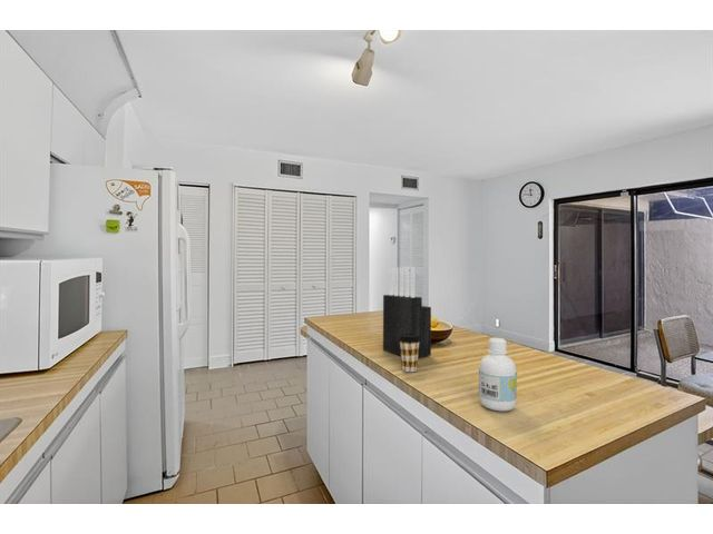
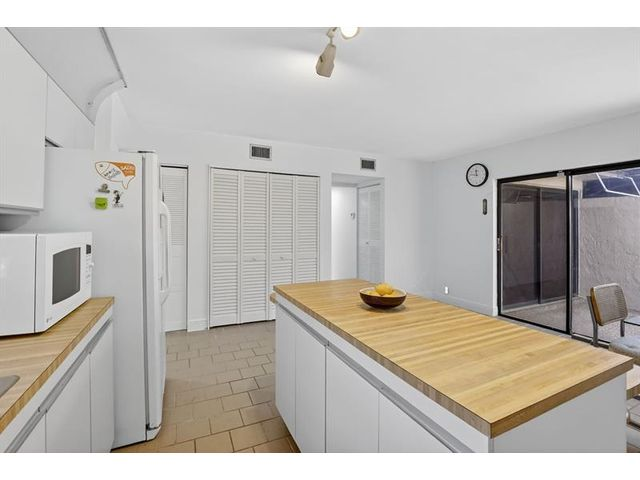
- knife block (408, 309)
- bottle (497, 373)
- coffee cup (409, 352)
